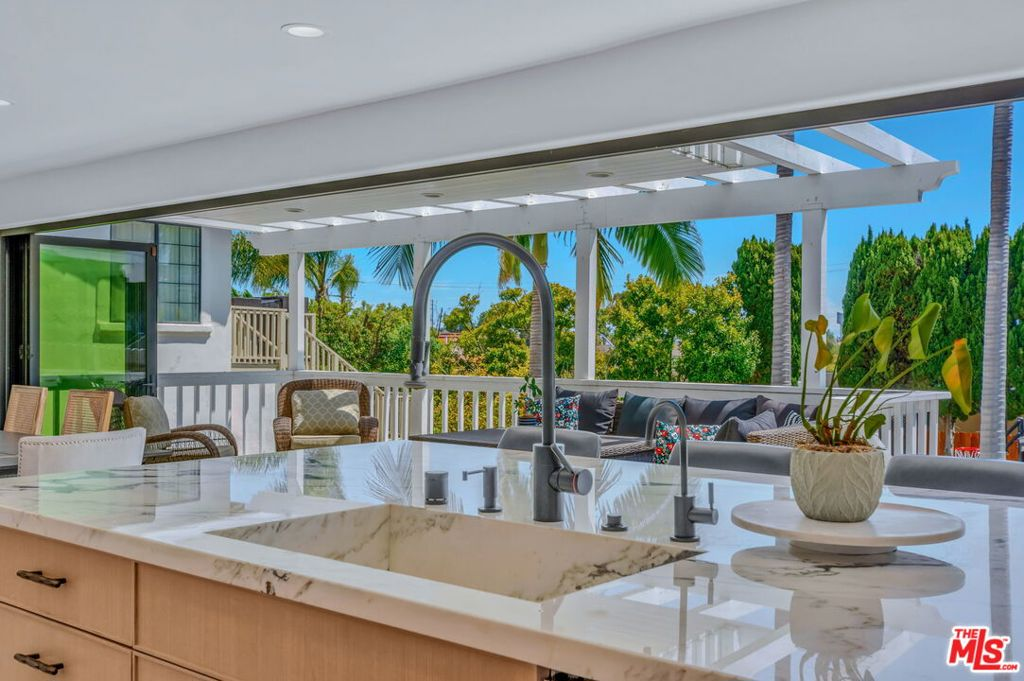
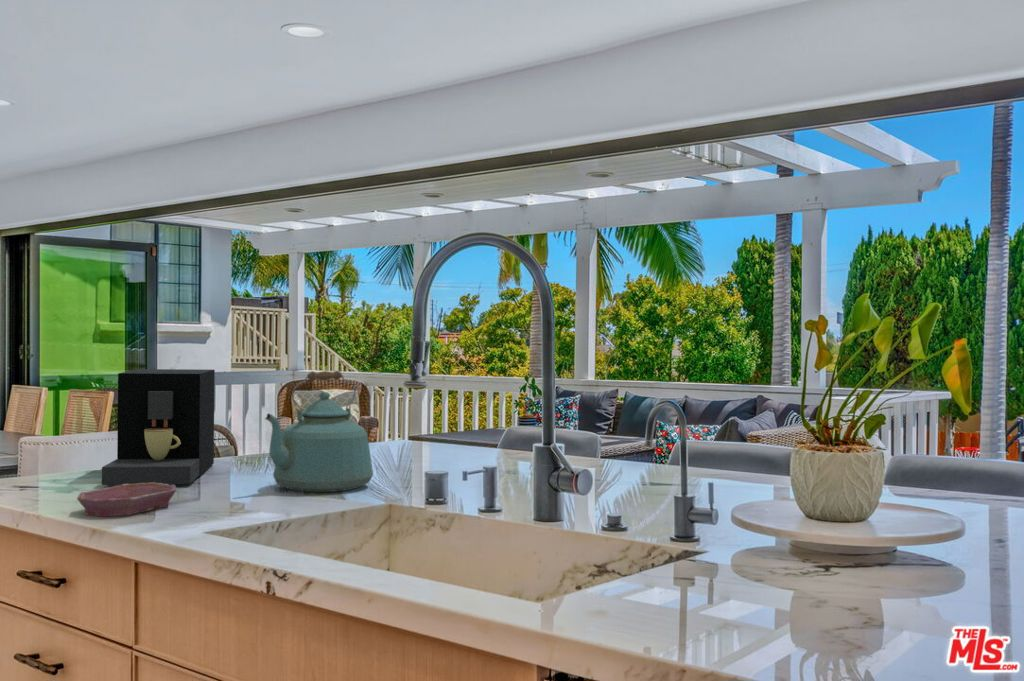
+ kettle (316, 429)
+ bowl (128, 499)
+ coffee maker (163, 423)
